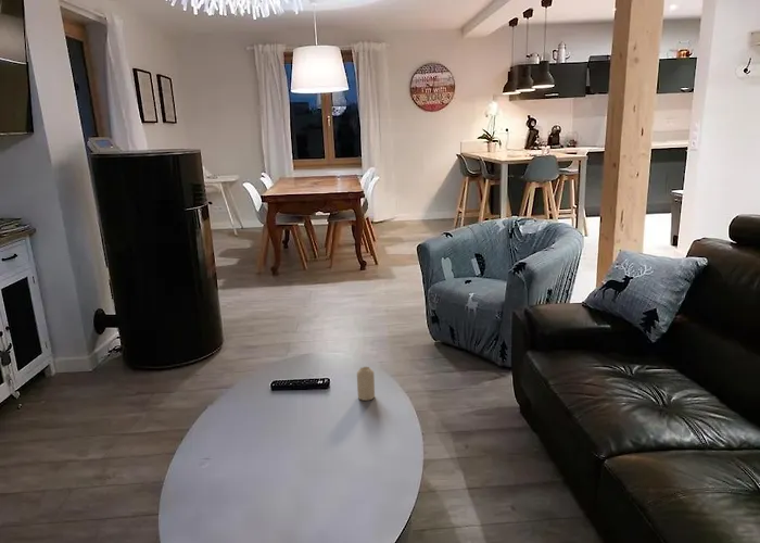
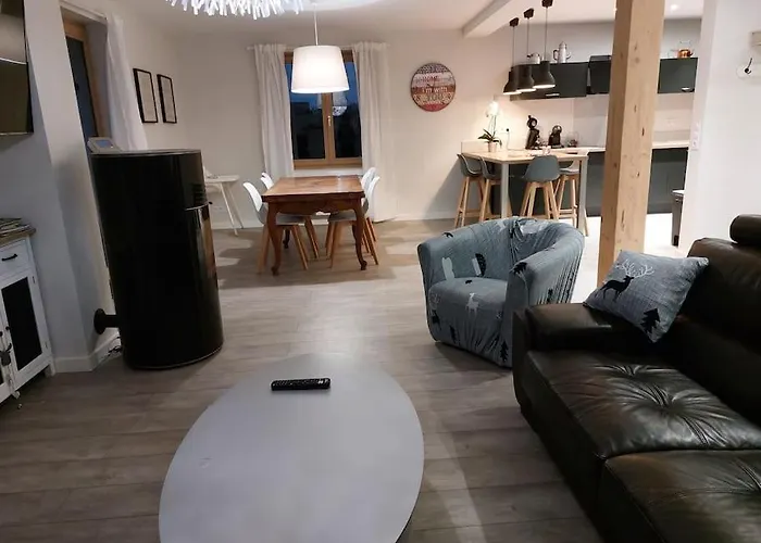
- candle (365, 382)
